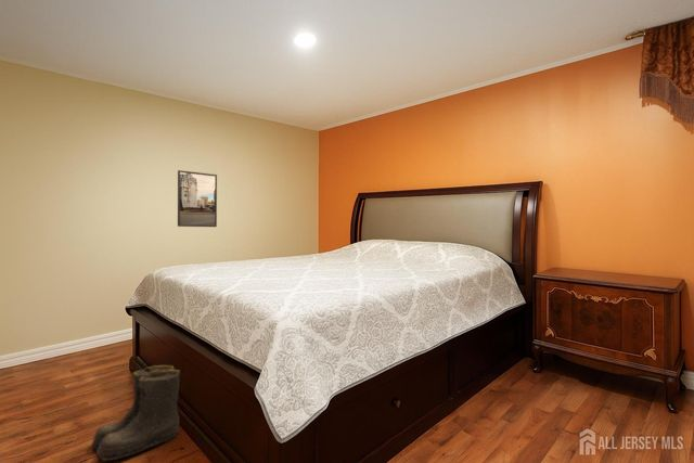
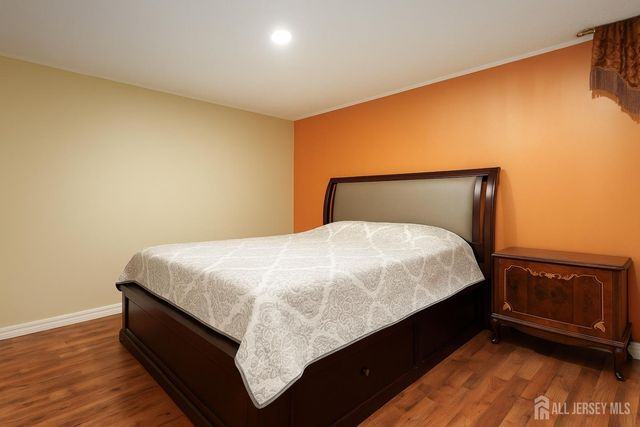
- boots (137, 407)
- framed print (197, 200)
